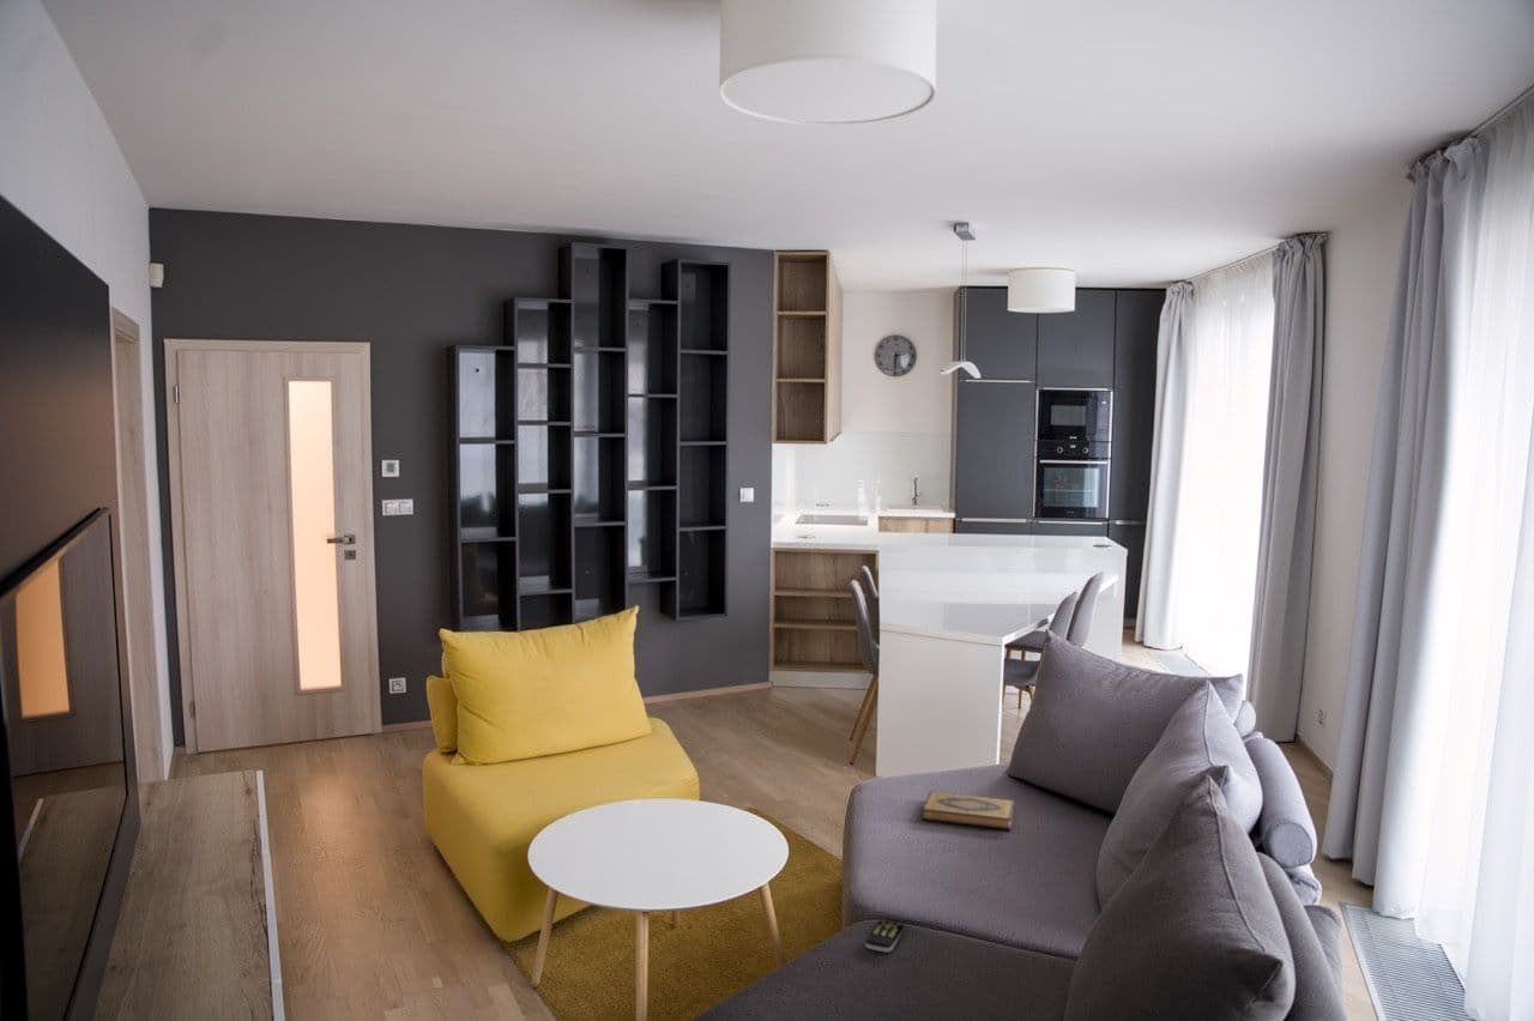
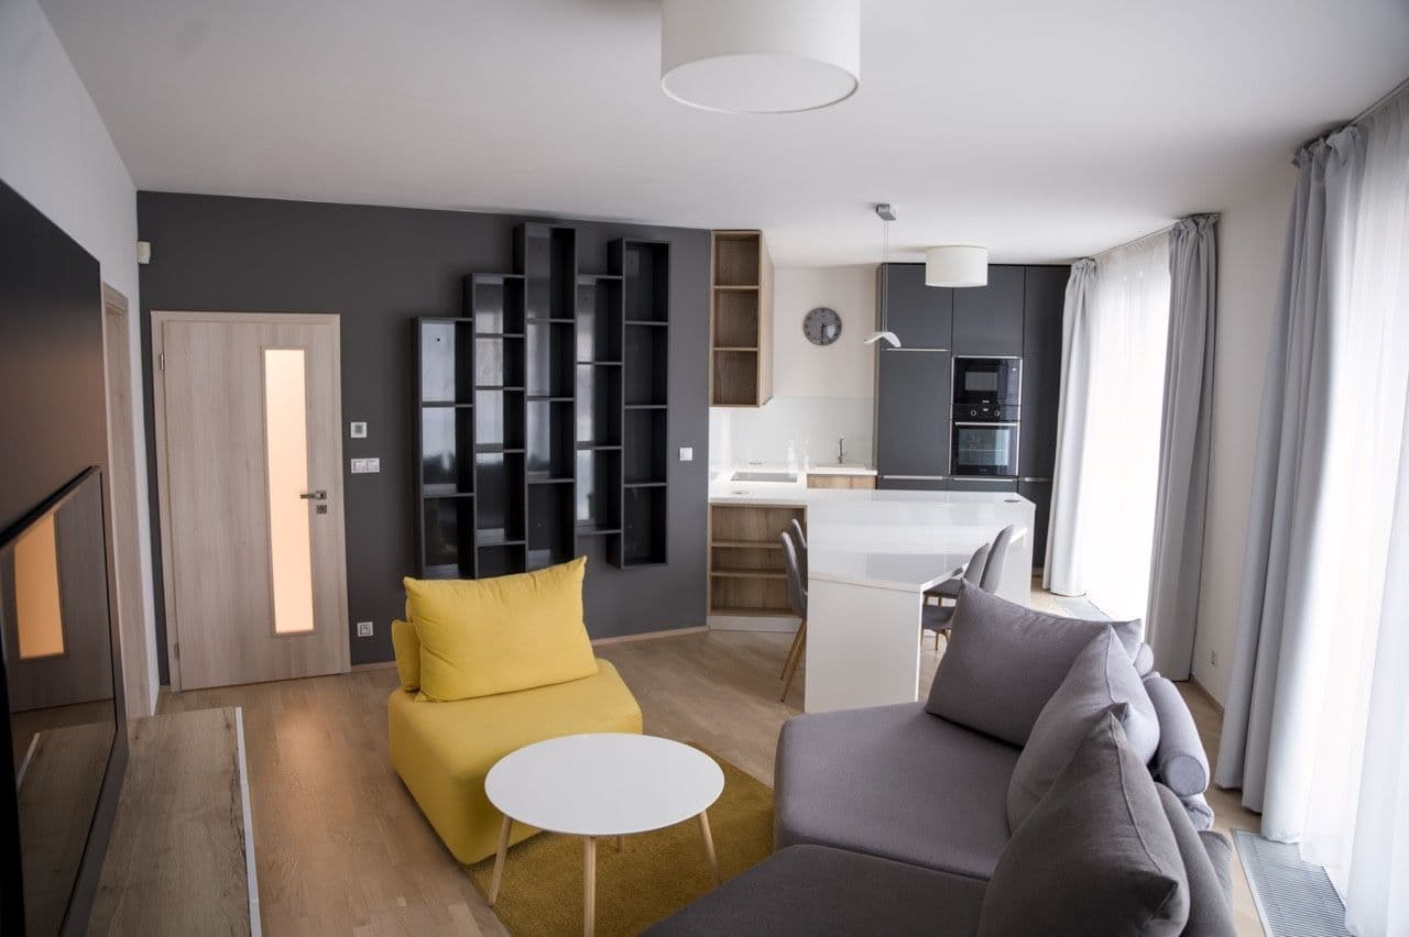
- hardback book (968, 809)
- remote control (884, 935)
